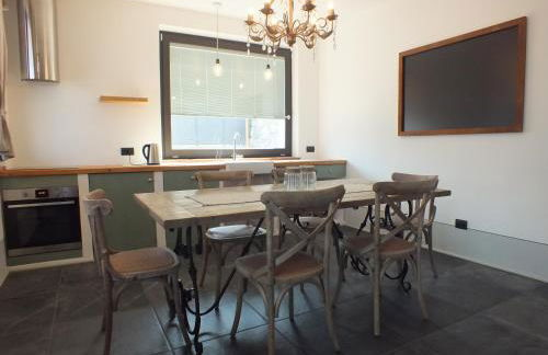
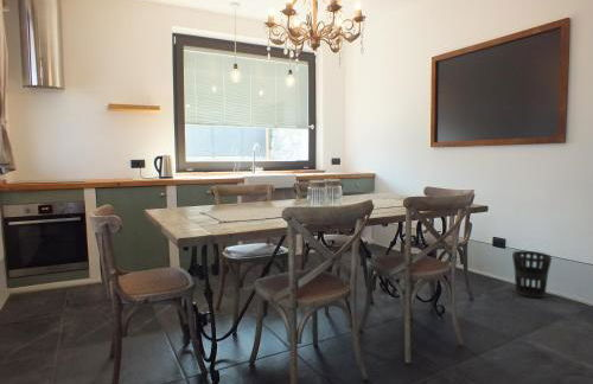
+ wastebasket (530, 274)
